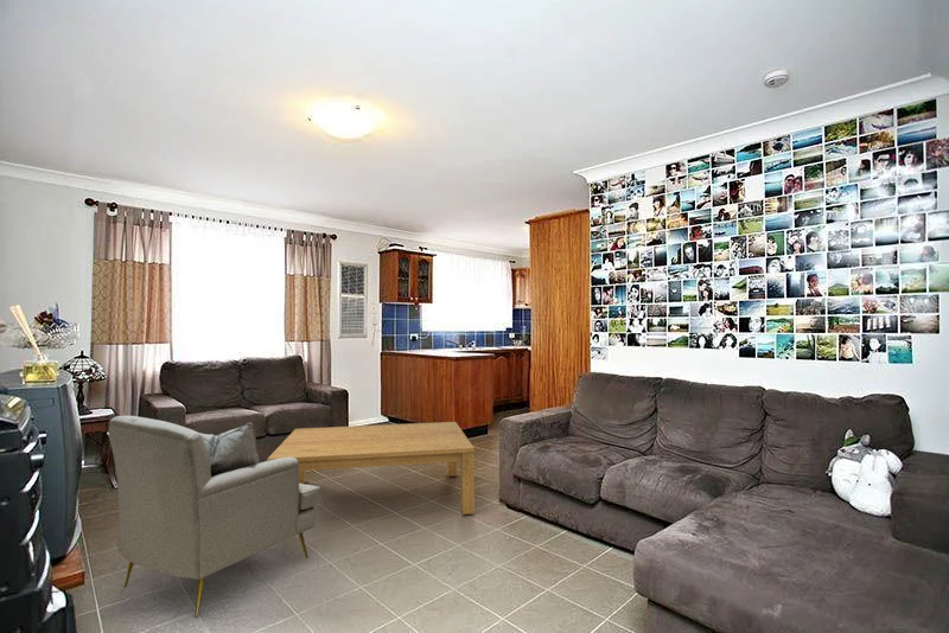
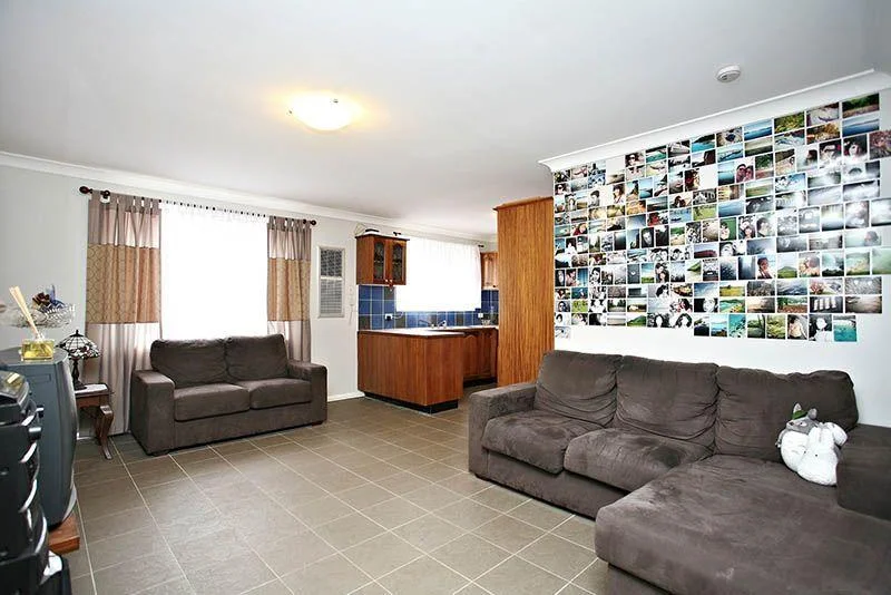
- coffee table (376, 465)
- armchair (210, 490)
